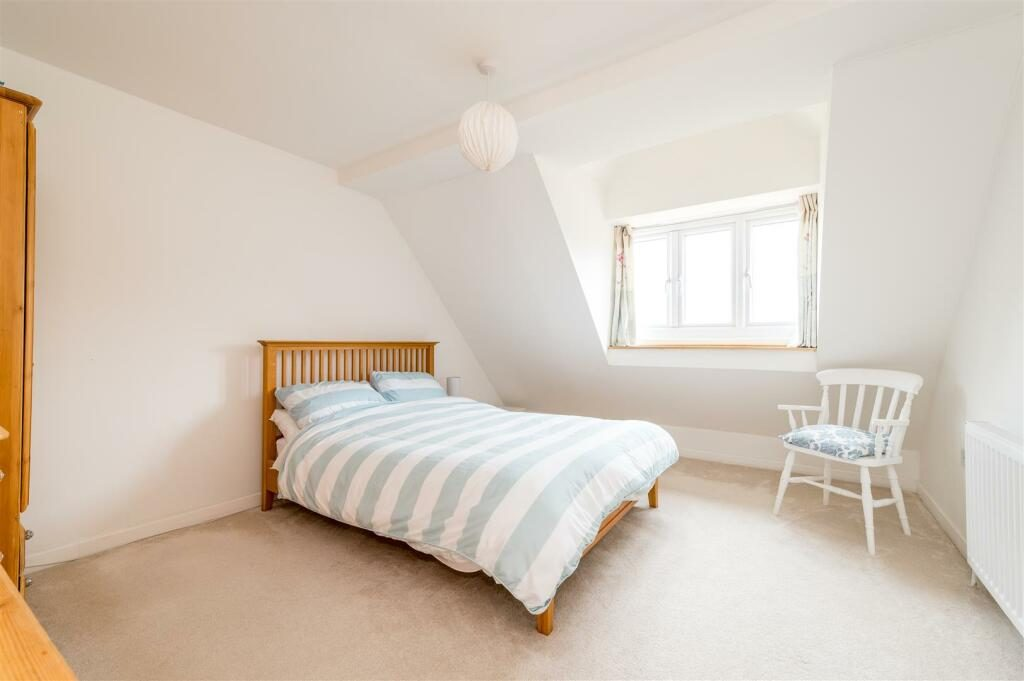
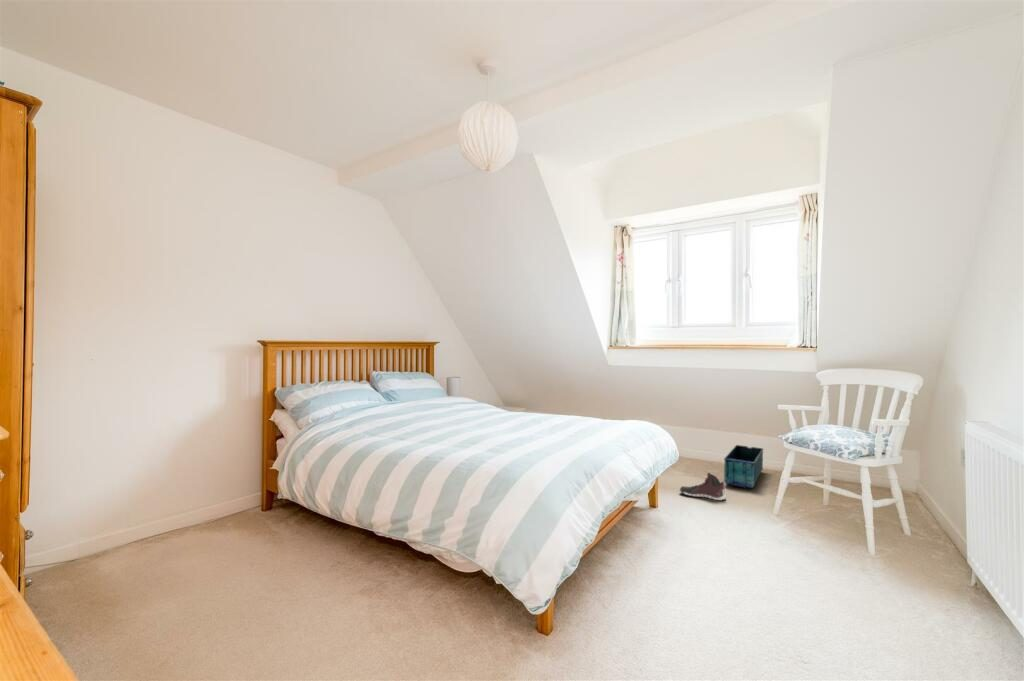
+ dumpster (744, 466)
+ sneaker (702, 484)
